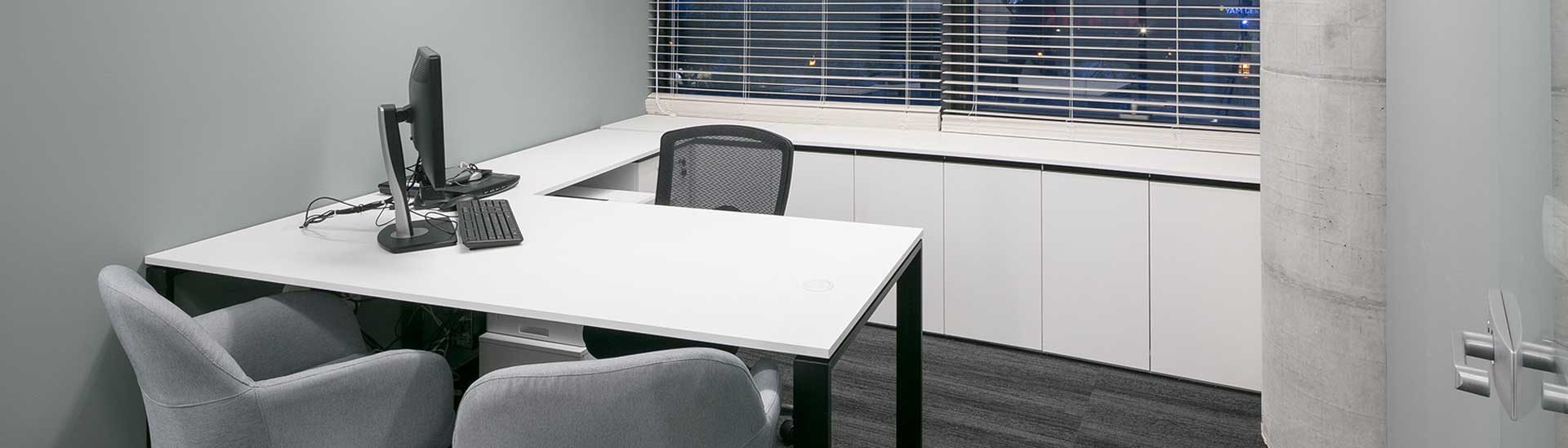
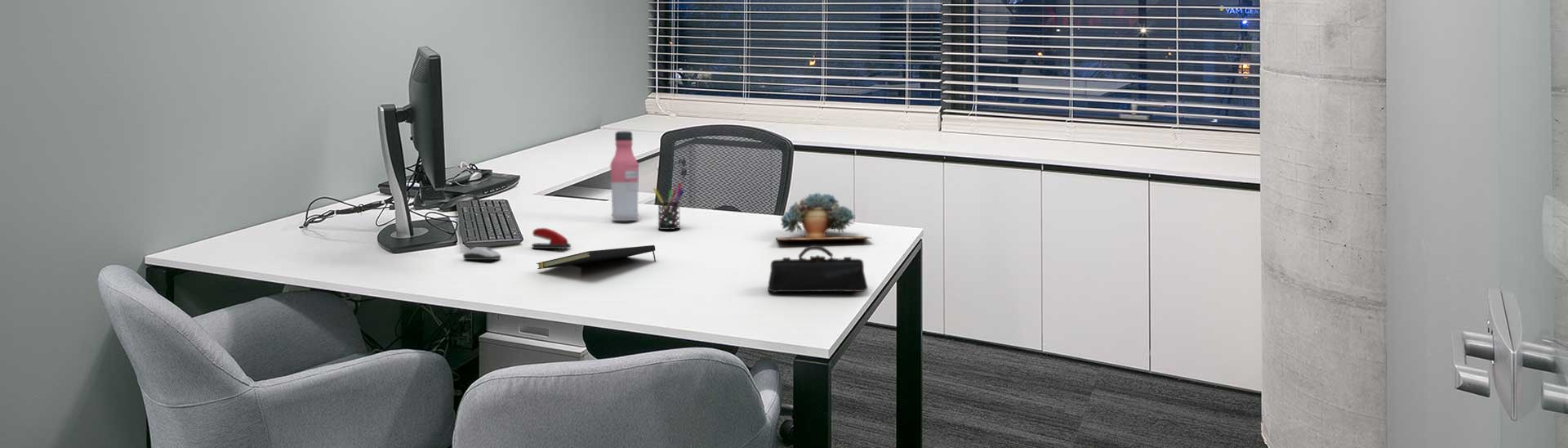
+ notepad (597, 257)
+ stapler (550, 238)
+ succulent plant (820, 215)
+ pen holder (670, 205)
+ water bottle (624, 176)
+ pencil case (817, 267)
+ computer mouse (482, 253)
